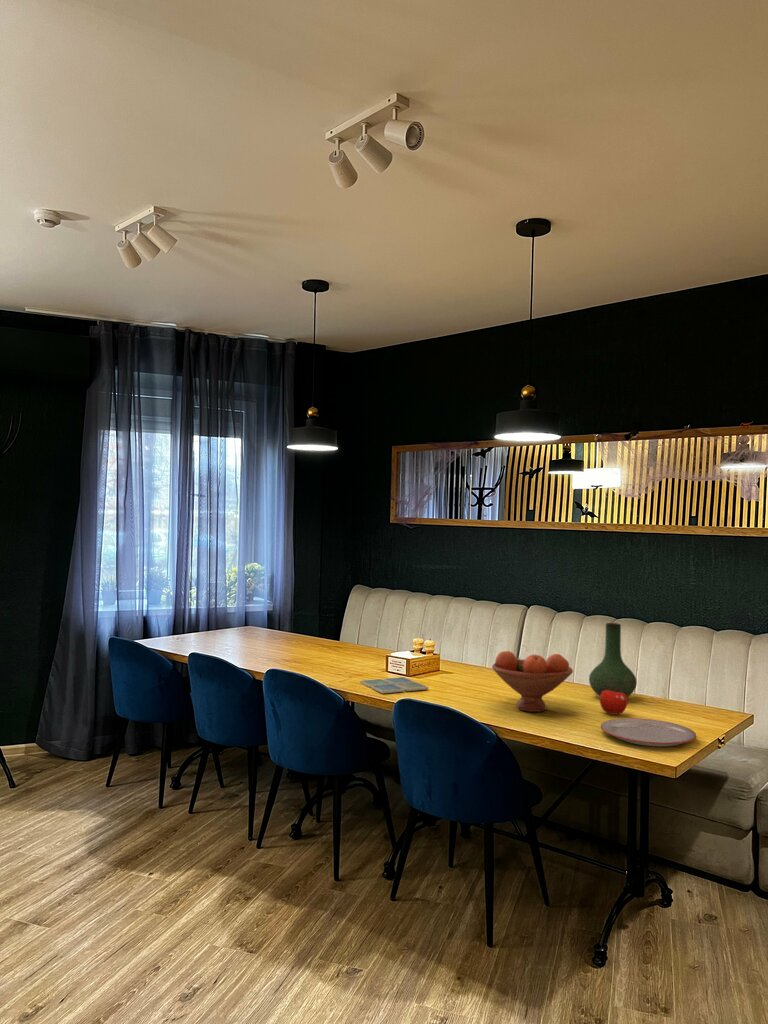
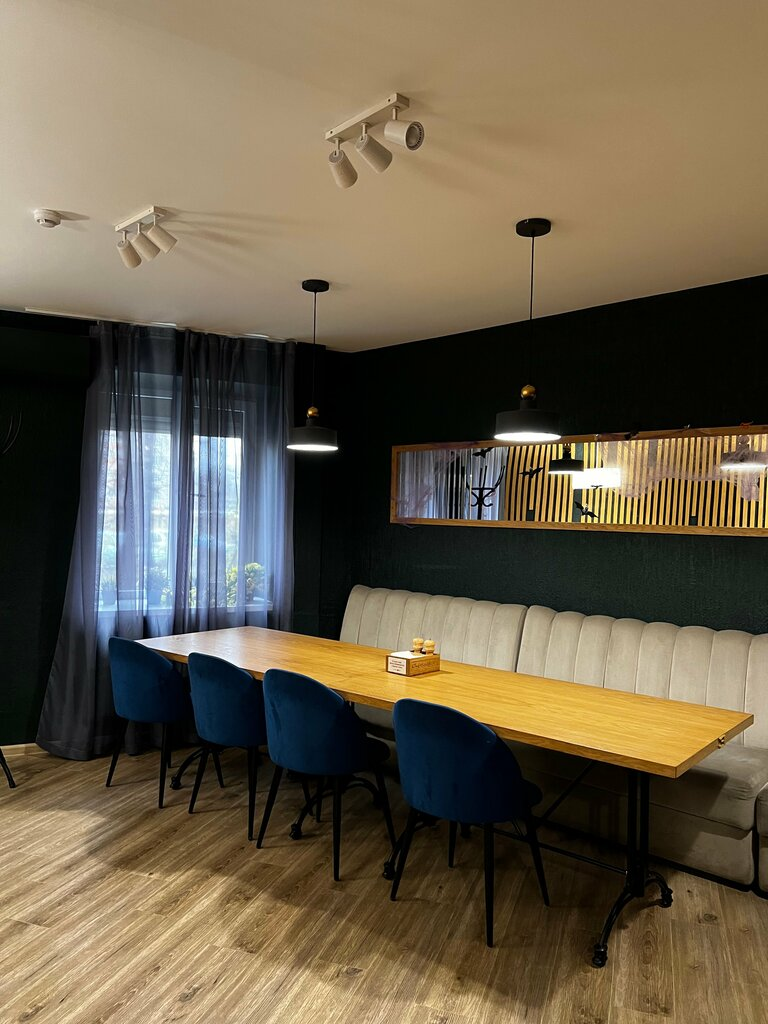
- drink coaster (393, 684)
- fruit (613, 700)
- fruit bowl (531, 679)
- vase (612, 660)
- plate (647, 733)
